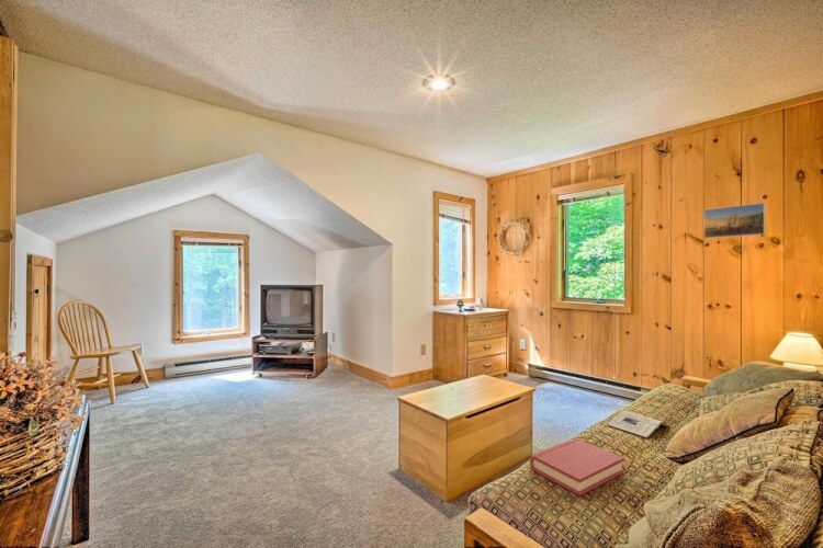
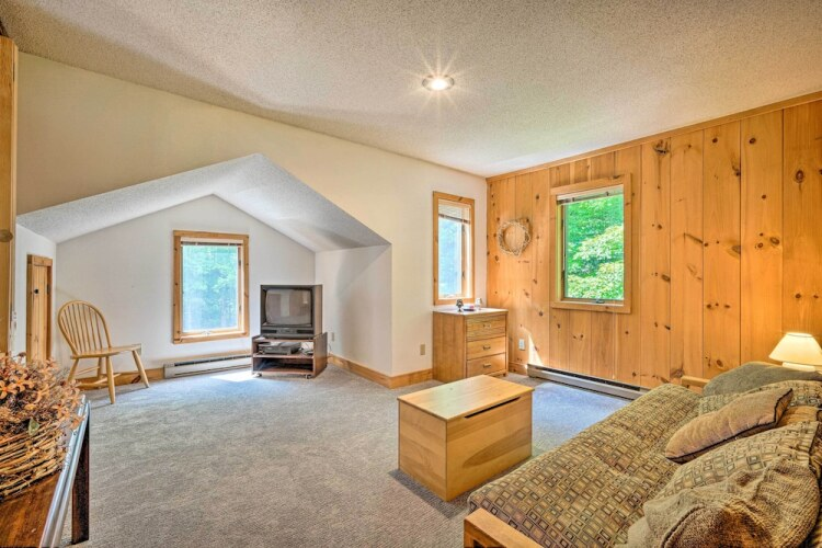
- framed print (733, 221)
- hardback book (576, 463)
- magazine (638, 421)
